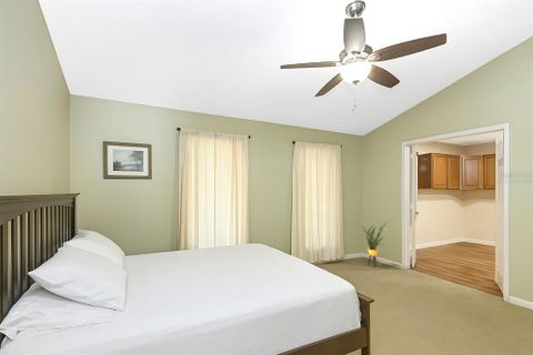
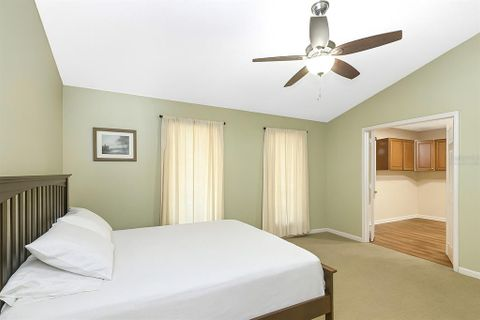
- house plant (375, 244)
